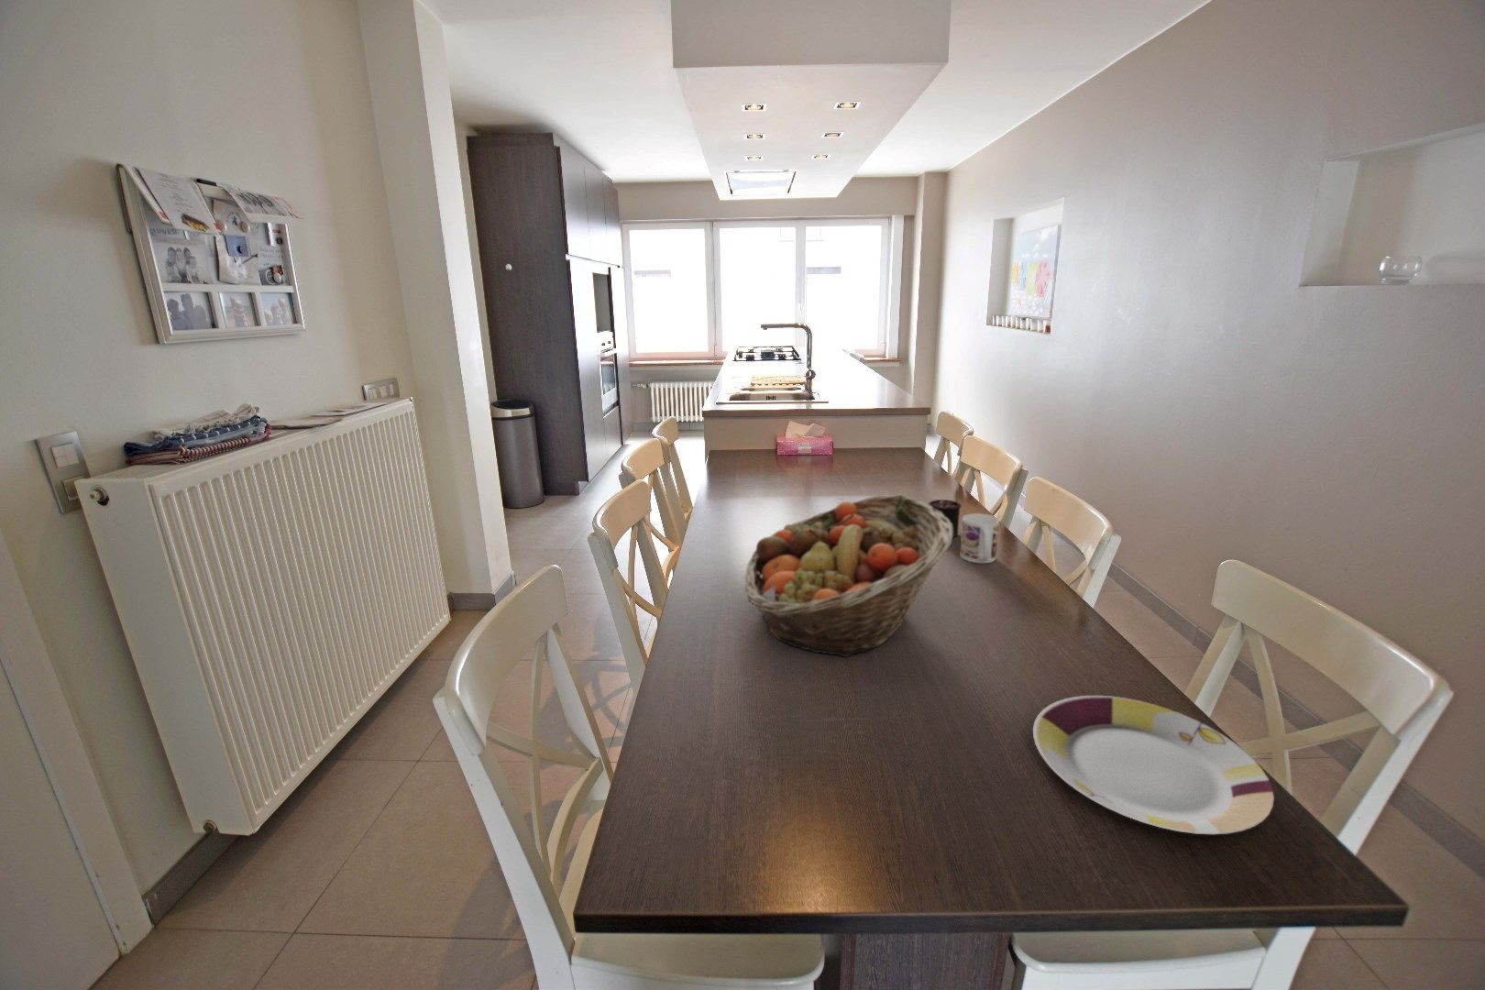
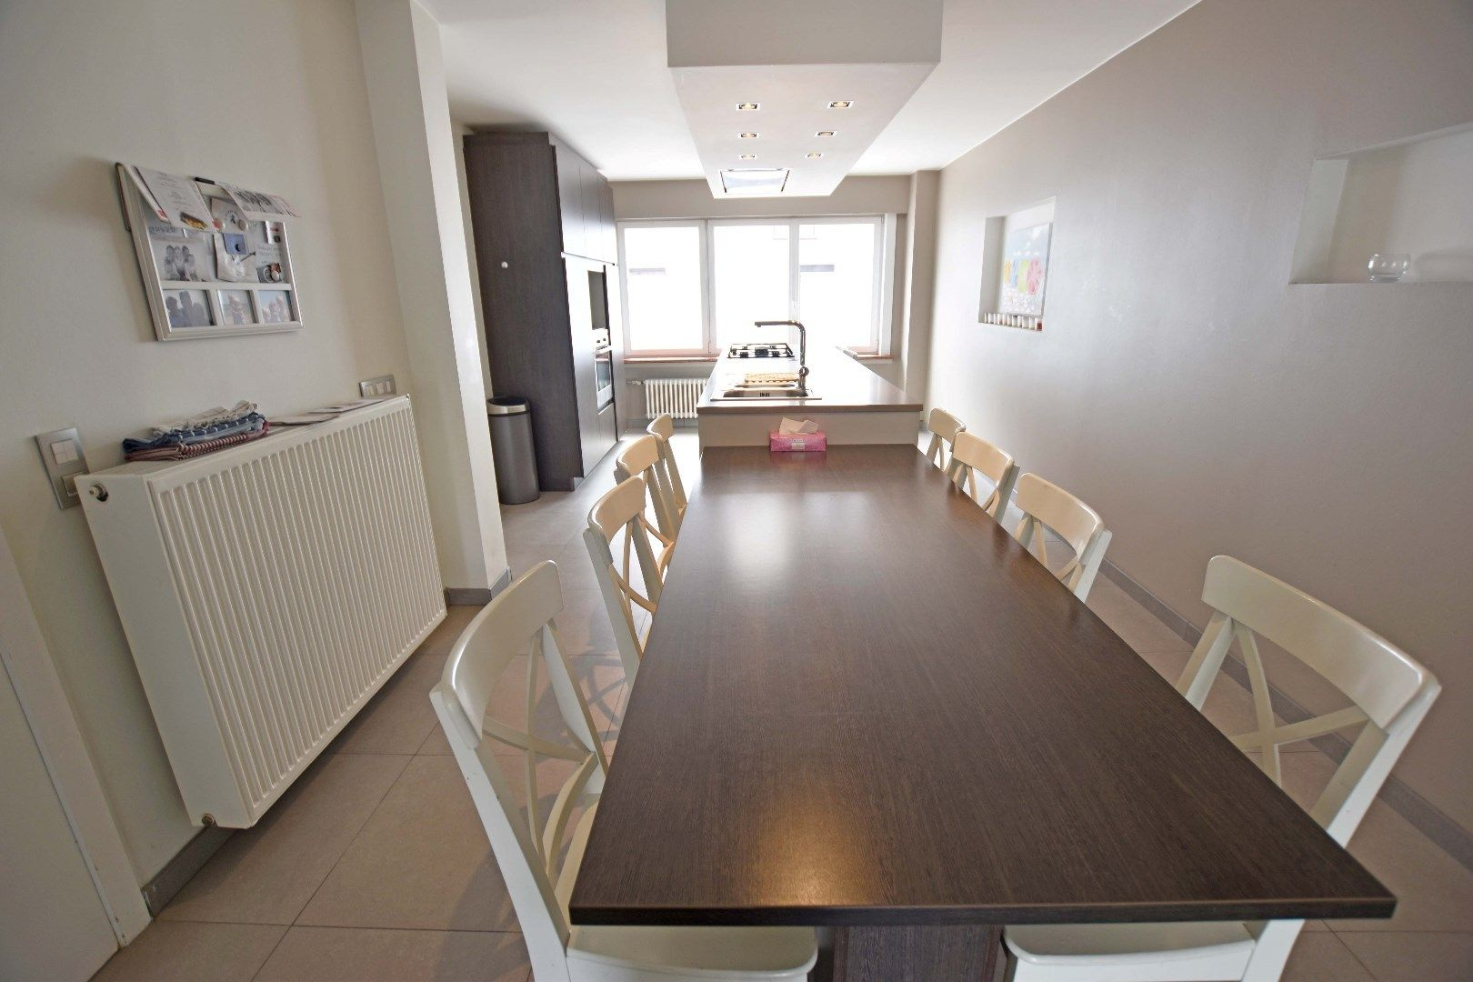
- mug (981, 540)
- plate (1142, 761)
- fruit basket (842, 565)
- candle (945, 512)
